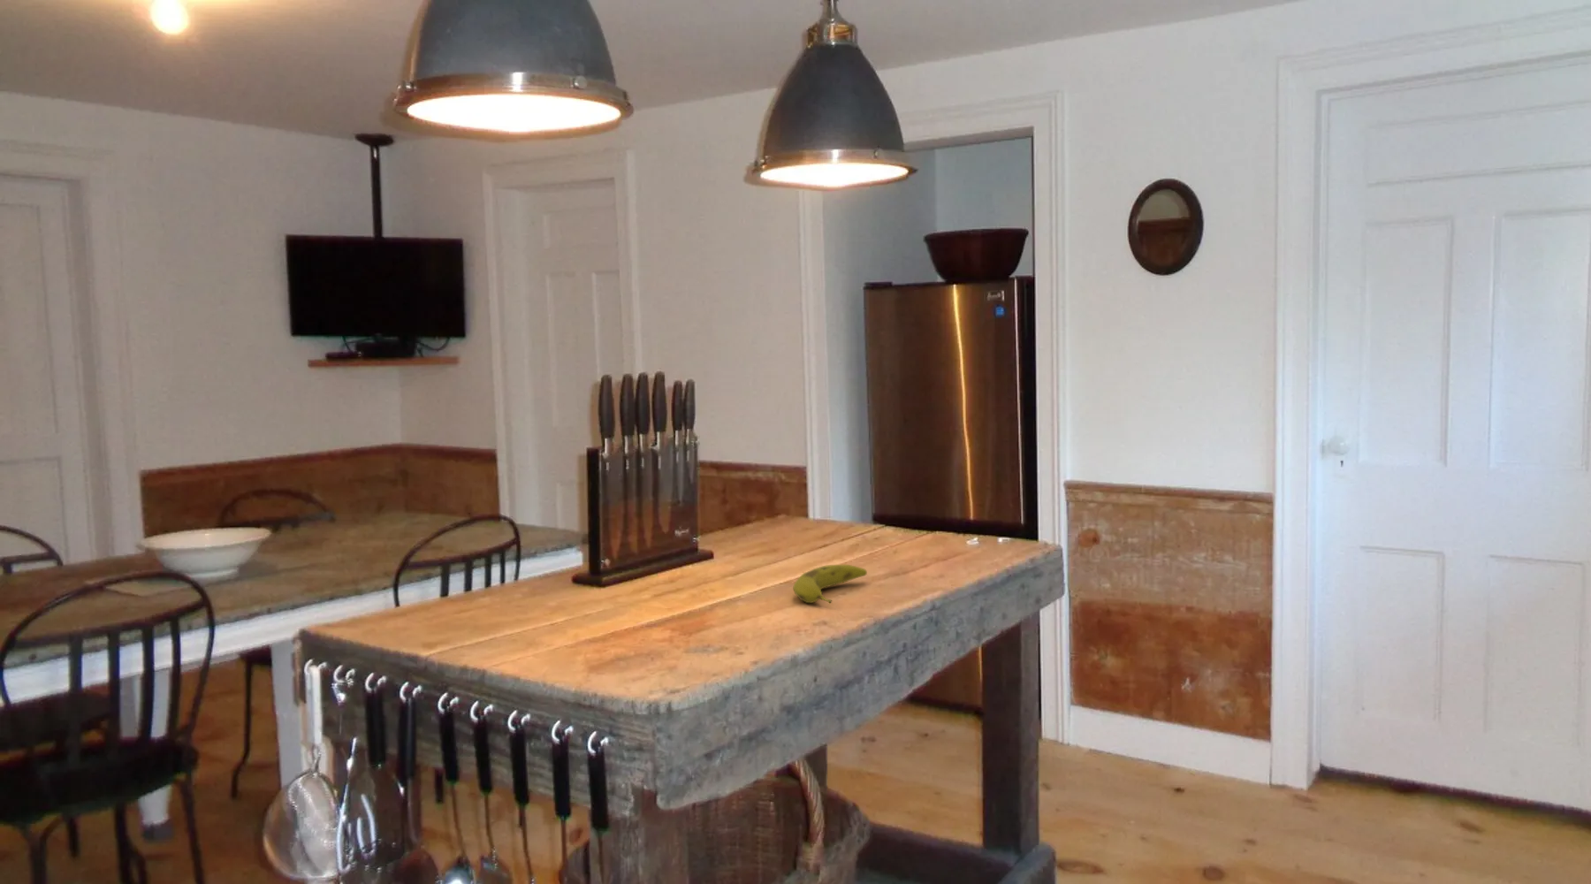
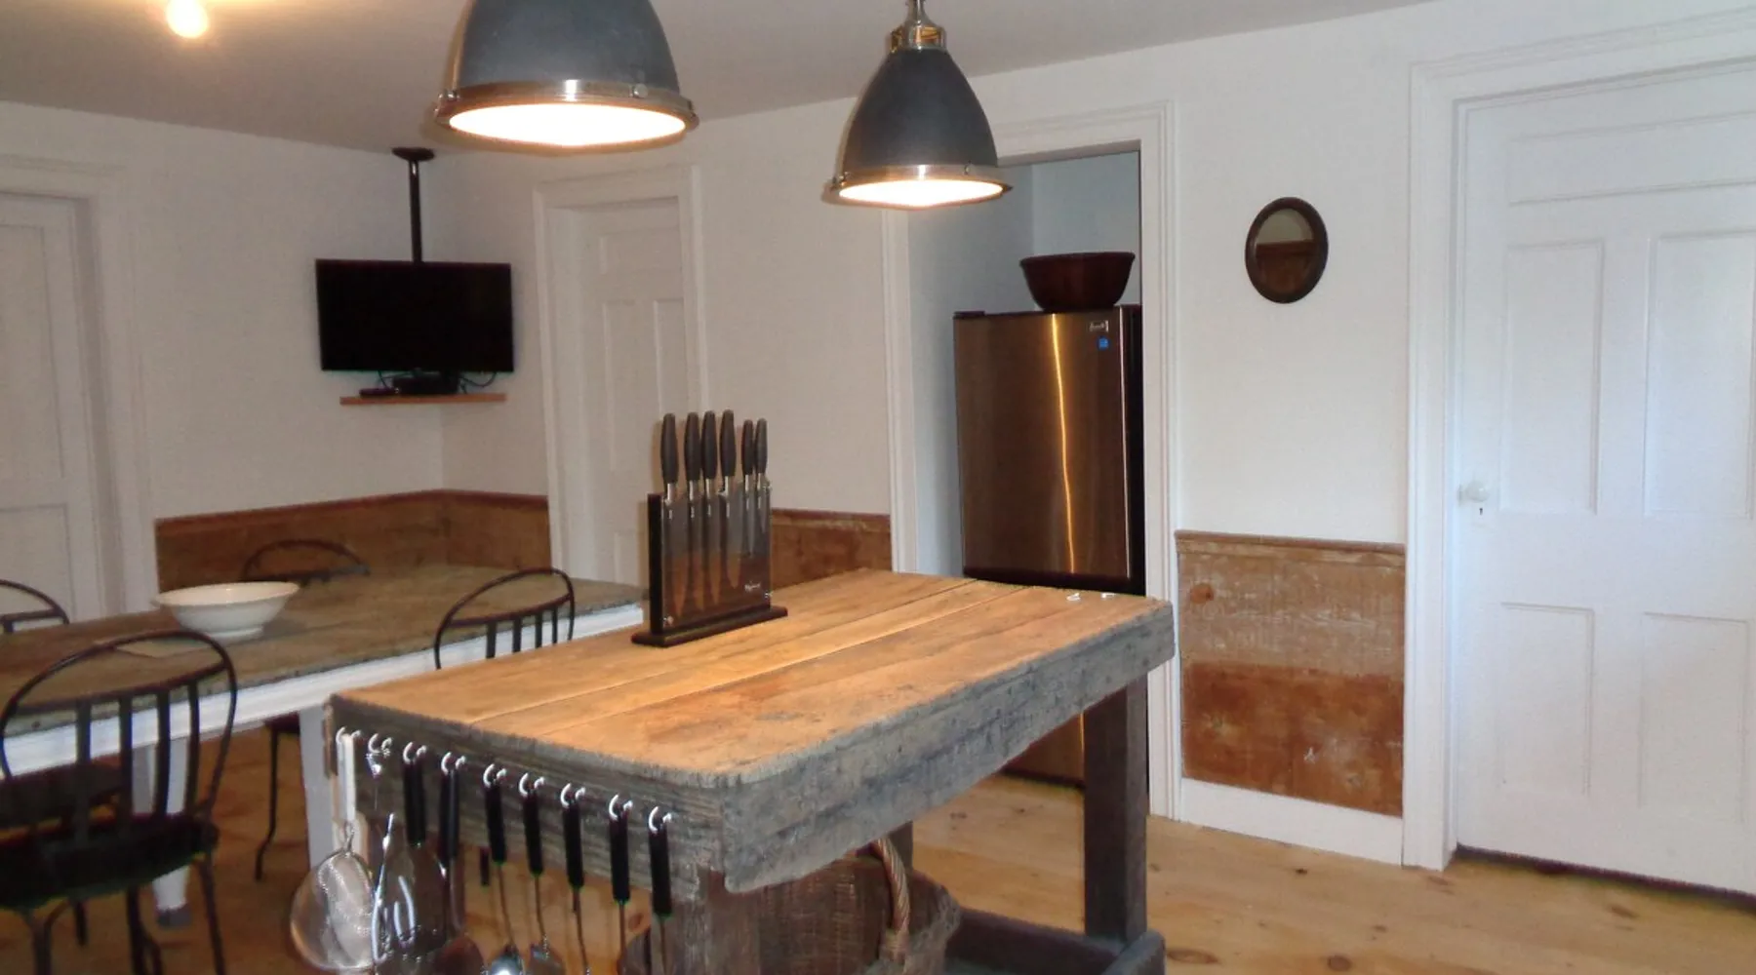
- fruit (832, 580)
